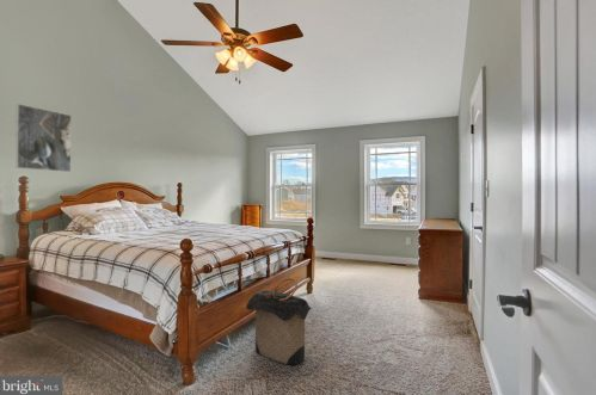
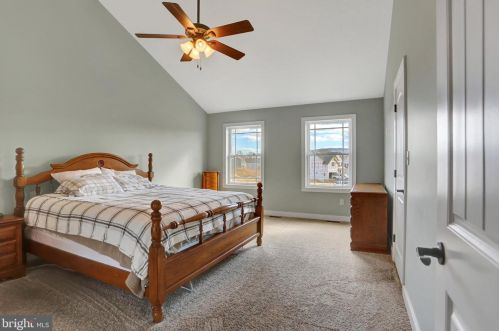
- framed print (44, 140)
- laundry hamper (277, 316)
